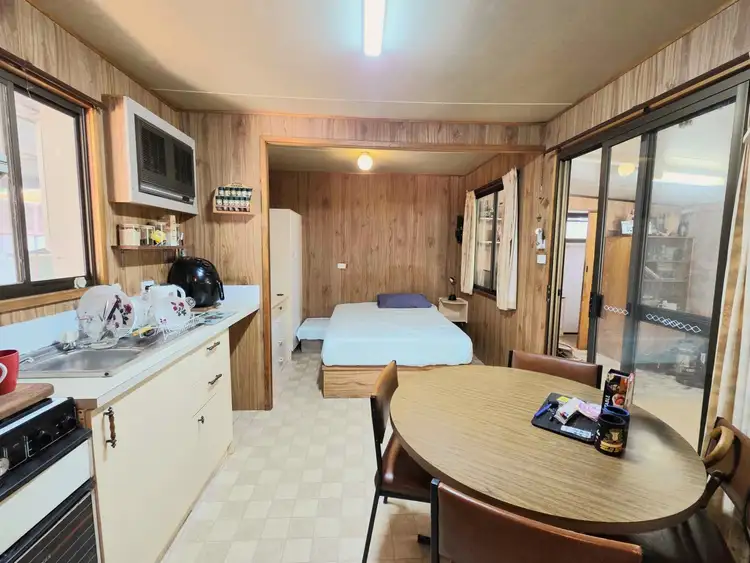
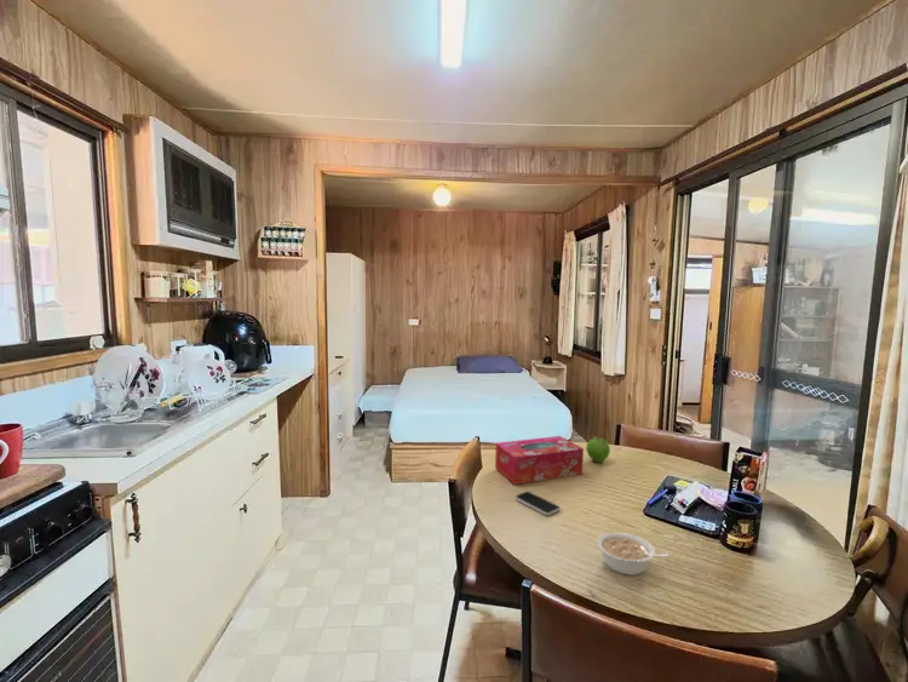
+ legume (627, 552)
+ fruit (598, 448)
+ smartphone (536, 503)
+ tissue box (538, 458)
